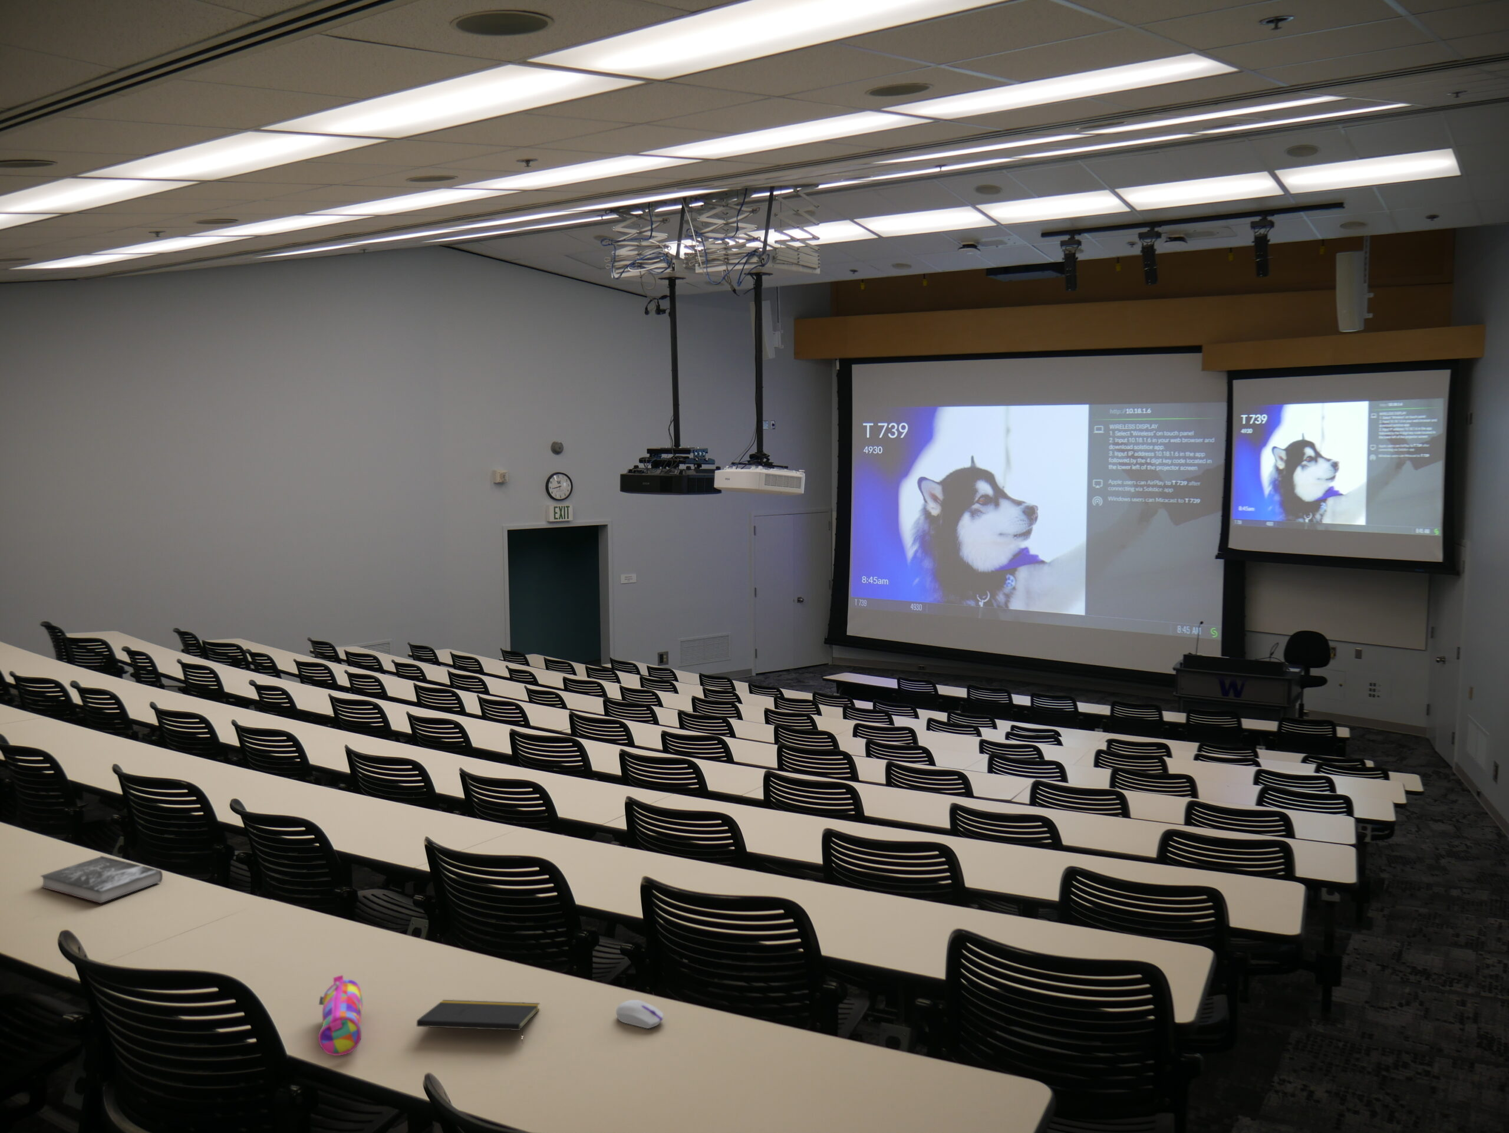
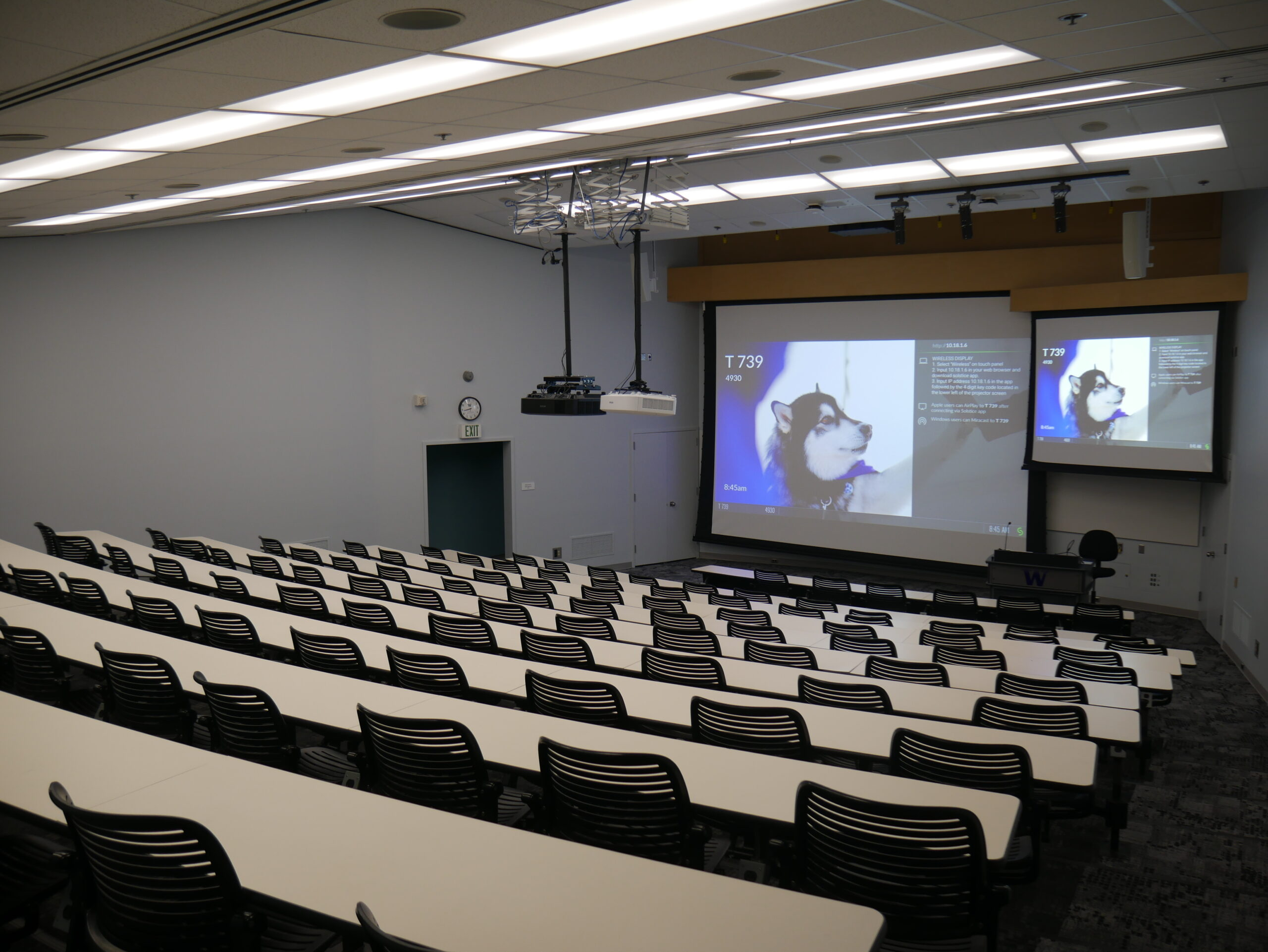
- pencil case (340, 1015)
- computer mouse (639, 1012)
- book (101, 878)
- notepad (480, 1014)
